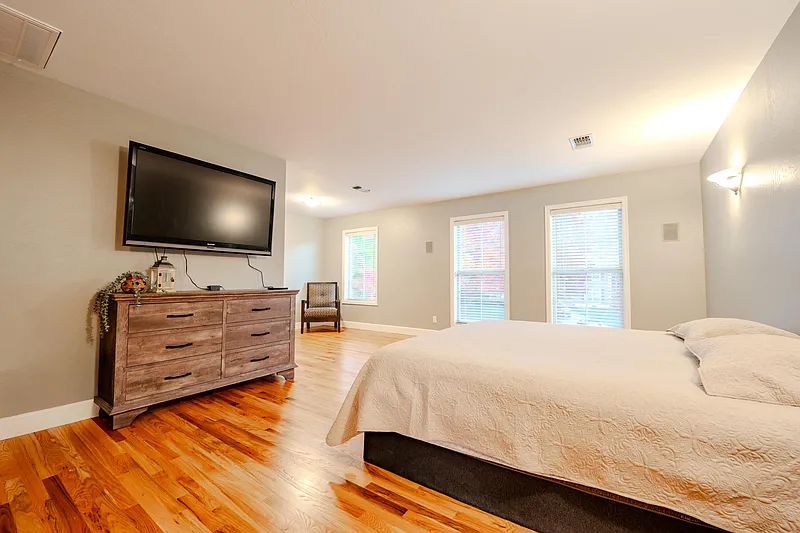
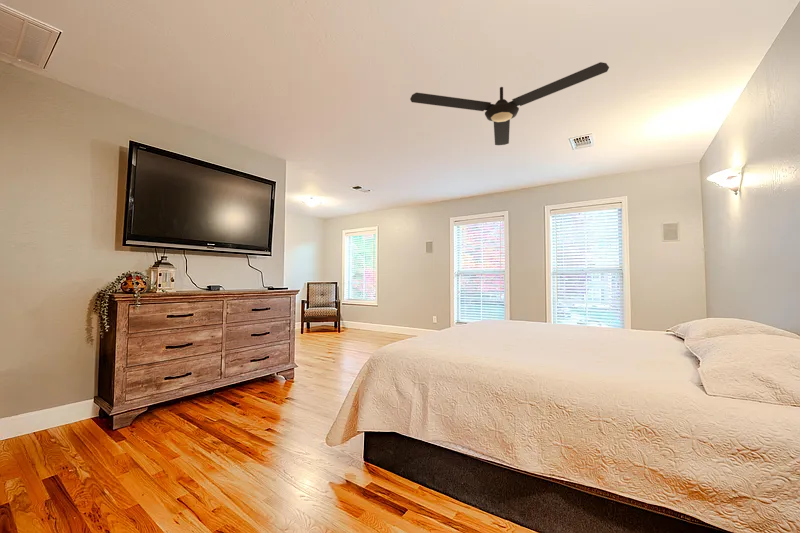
+ ceiling fan (501, 112)
